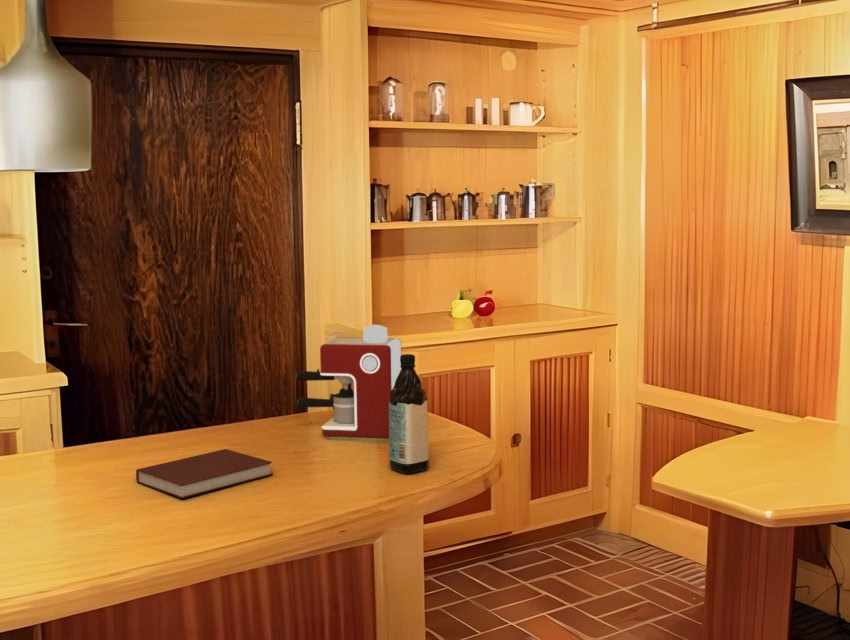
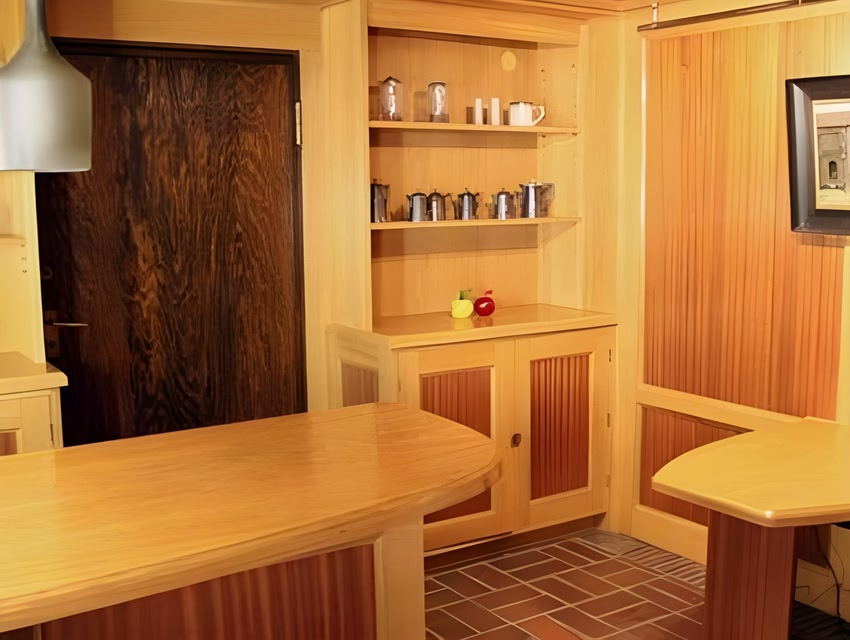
- water bottle (408, 412)
- coffee maker (346, 378)
- notebook (205, 472)
